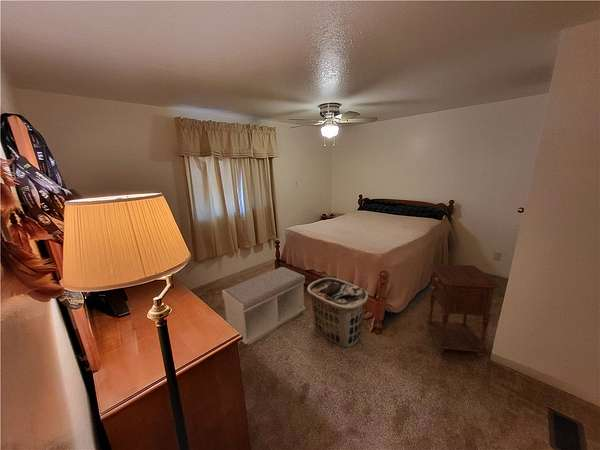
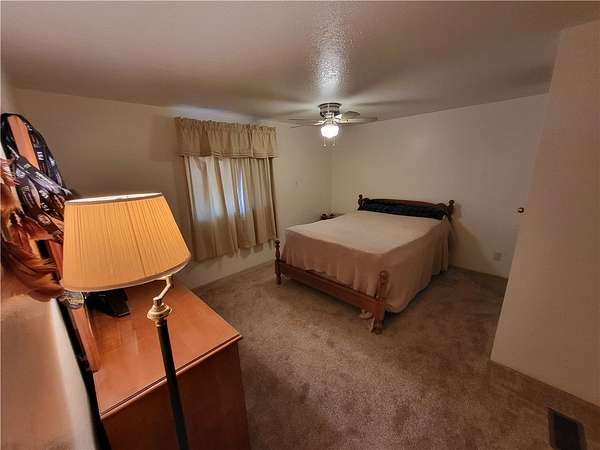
- bench (267, 301)
- nightstand (457, 308)
- clothes hamper (336, 307)
